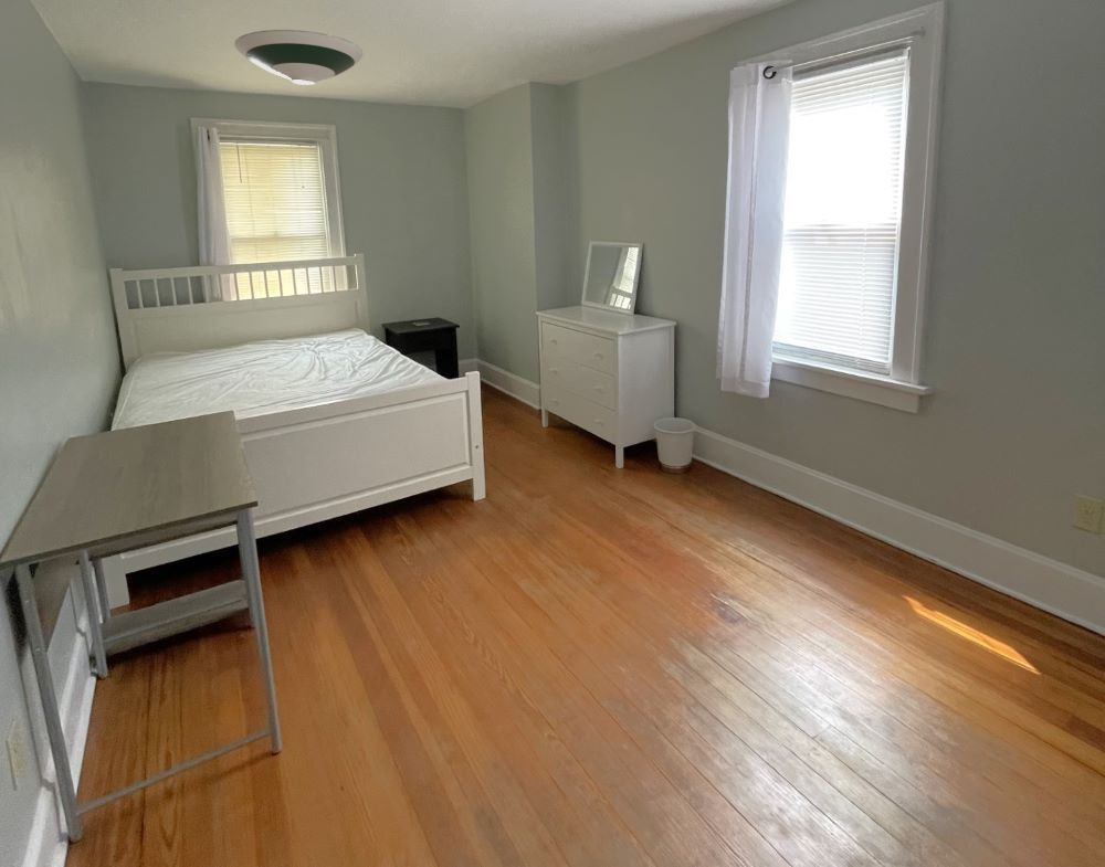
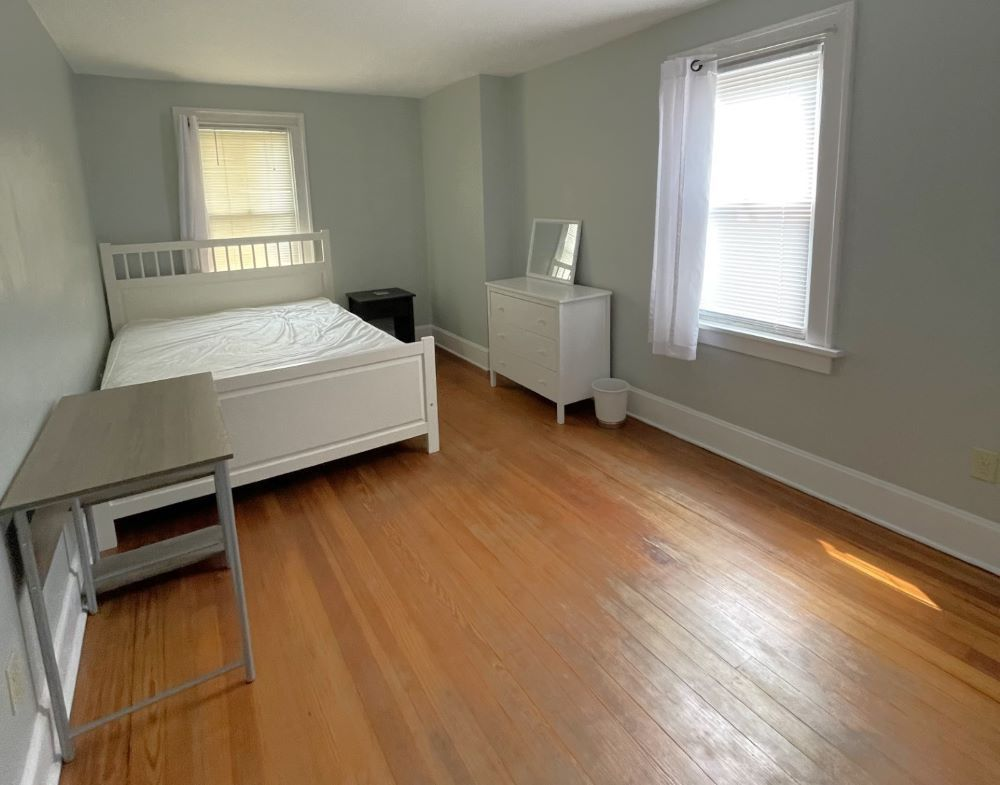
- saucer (302, 66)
